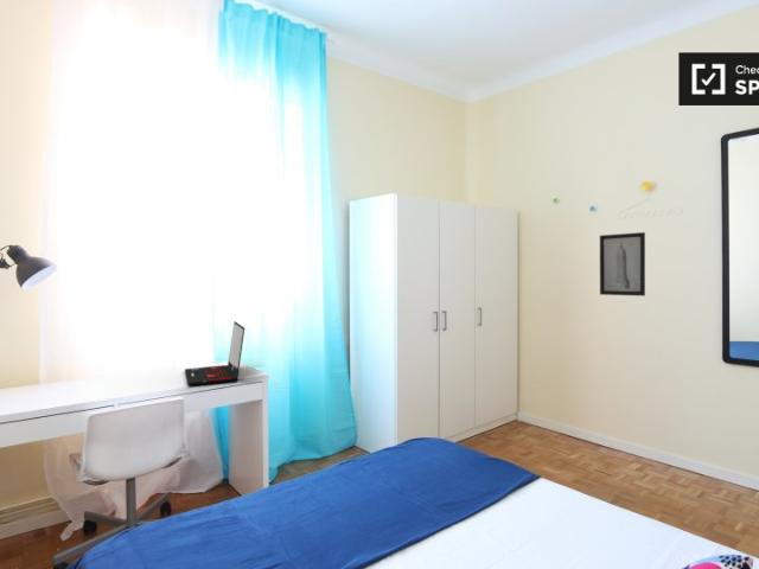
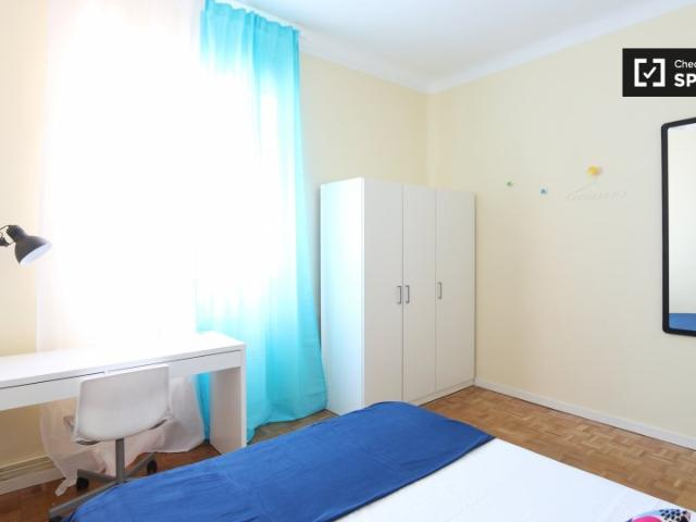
- laptop (212, 366)
- wall art (621, 264)
